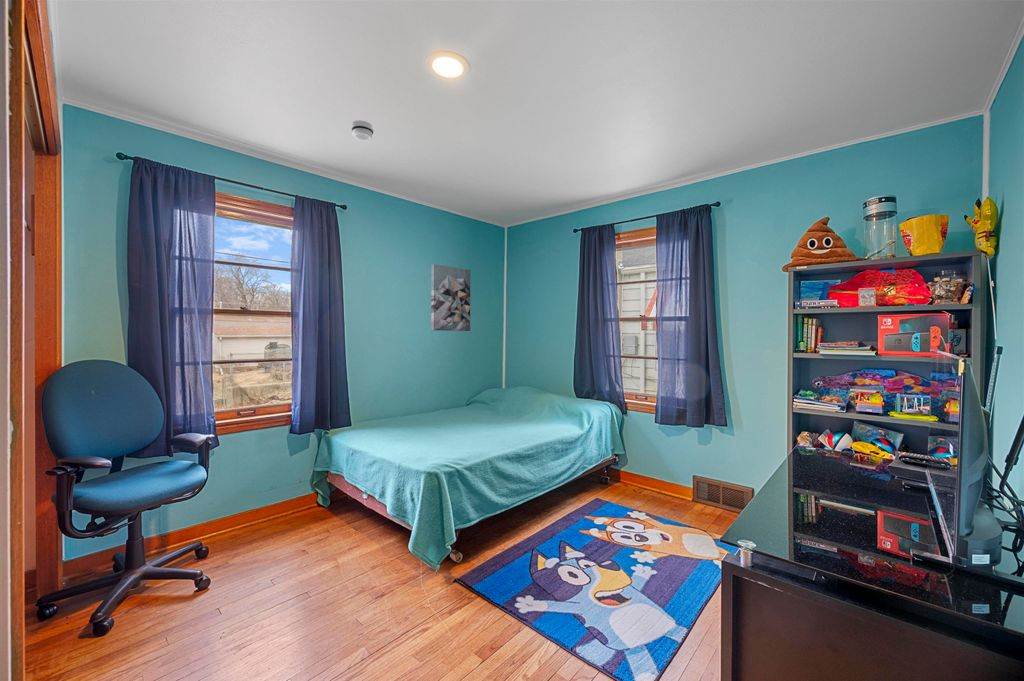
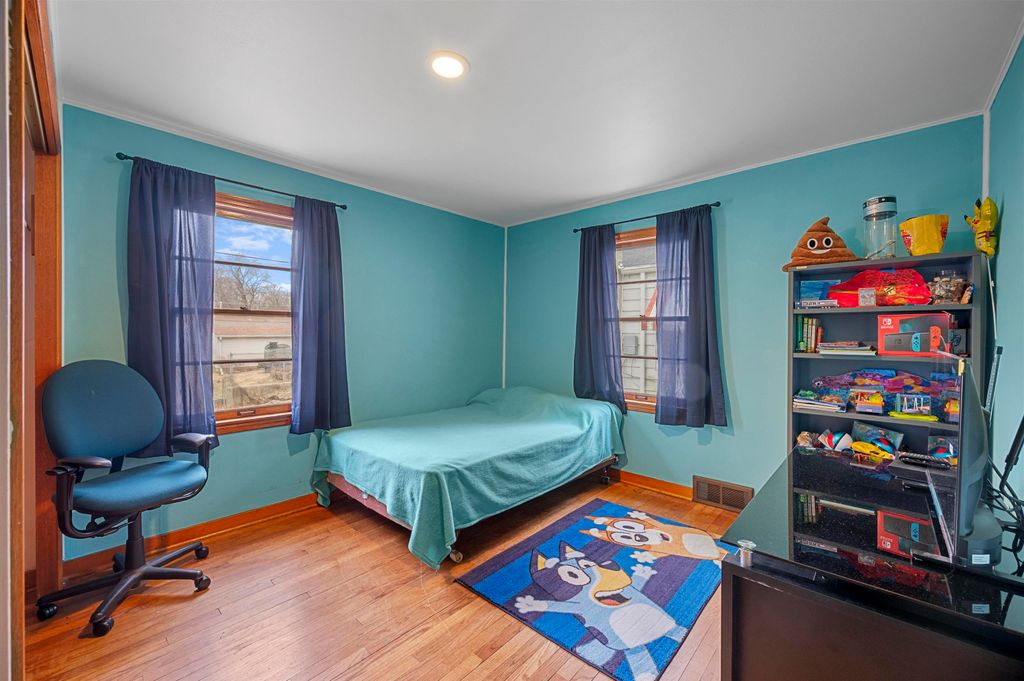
- smoke detector (362, 130)
- wall art (451, 299)
